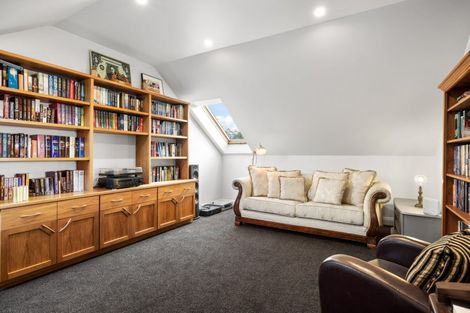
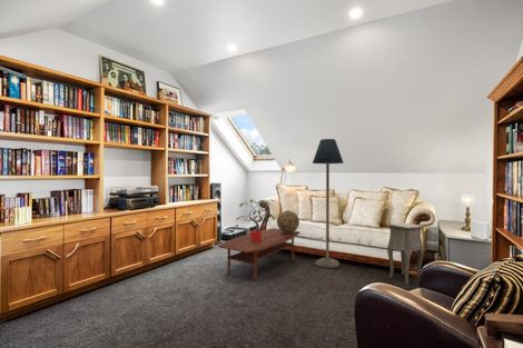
+ coffee table (263, 251)
+ floor lamp (327, 201)
+ side table (405, 251)
+ potted plant (255, 218)
+ decorative sphere (287, 221)
